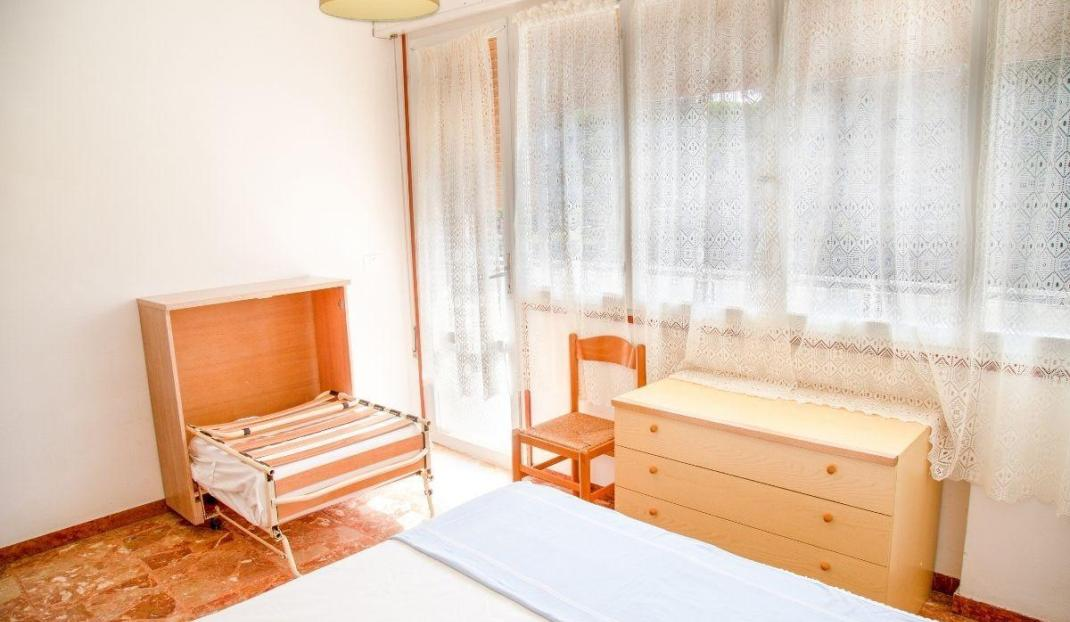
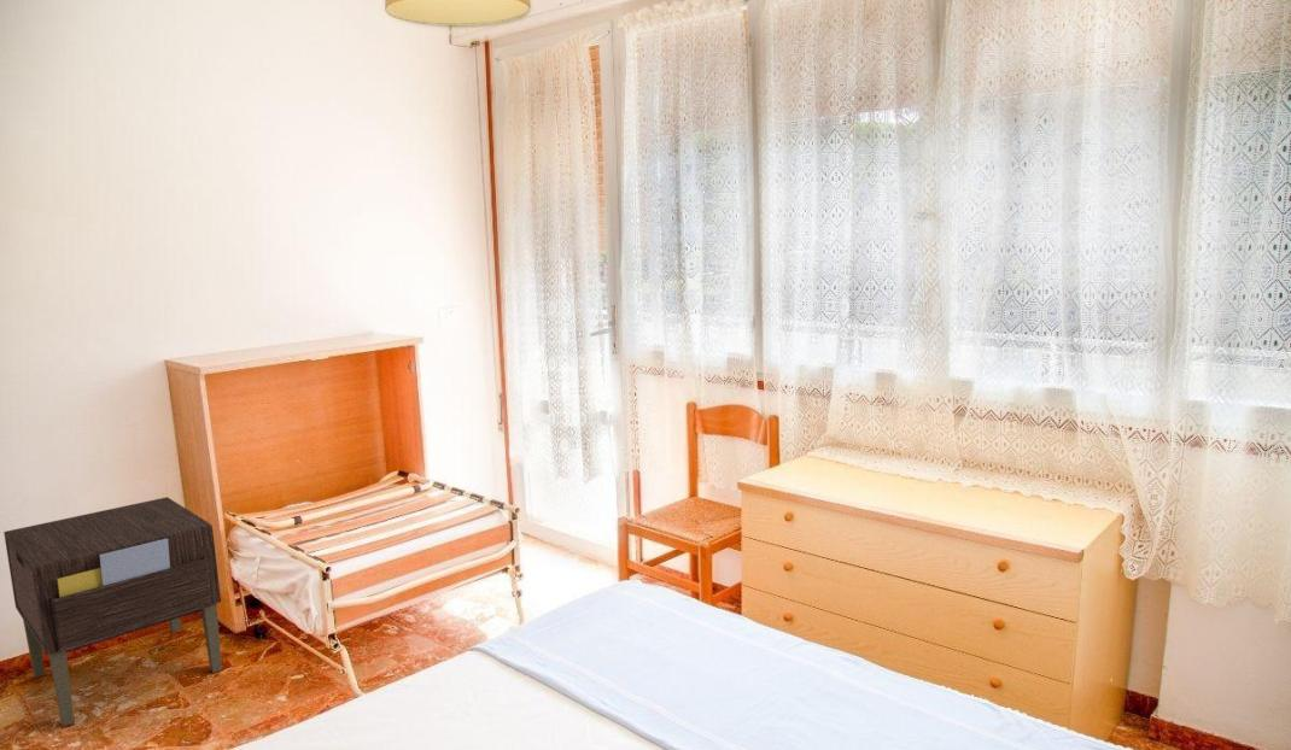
+ nightstand (118, 602)
